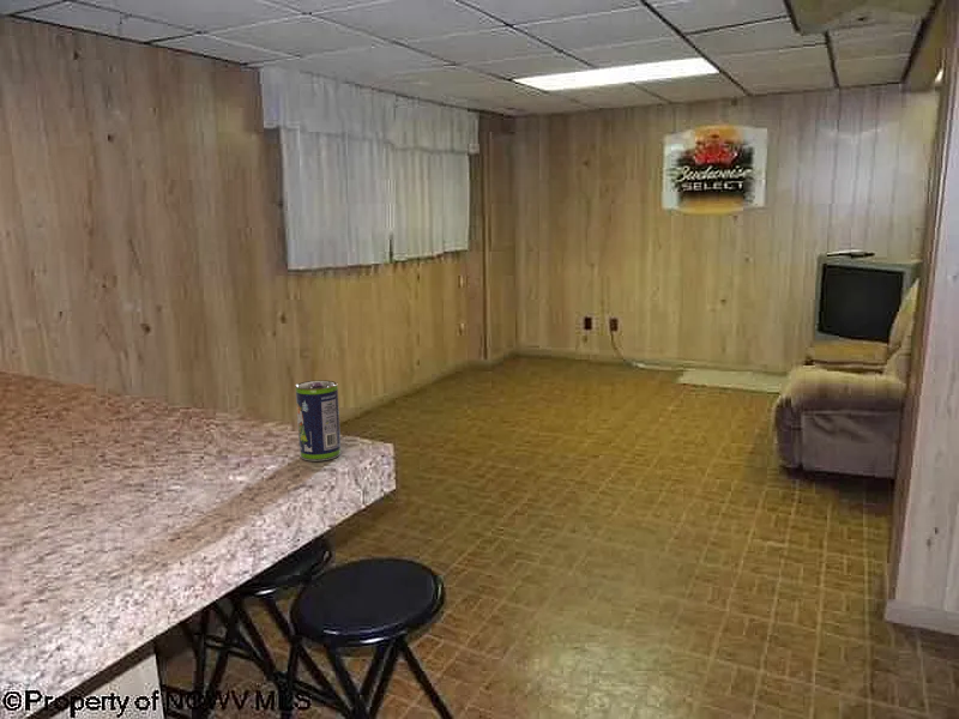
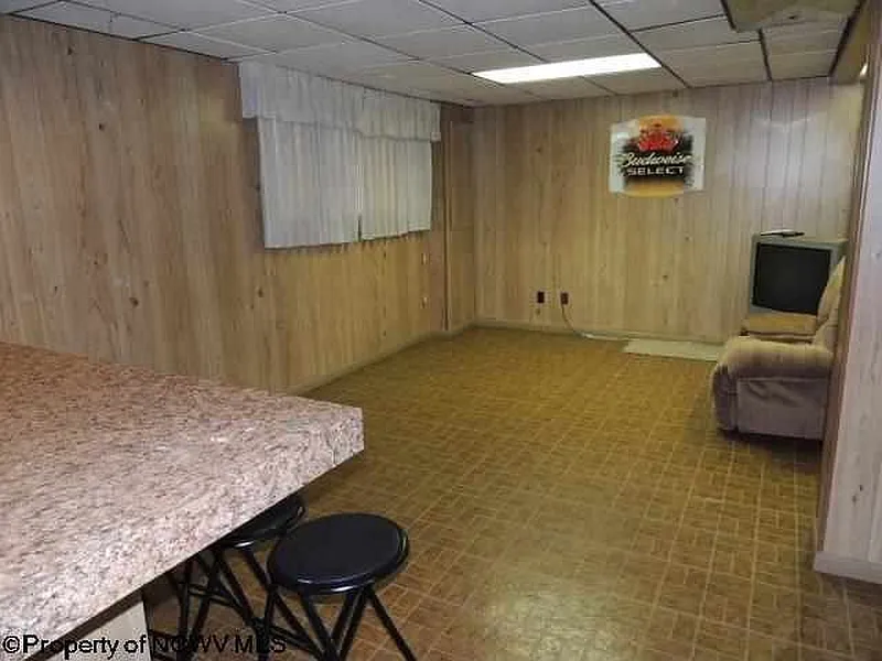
- beverage can (318, 419)
